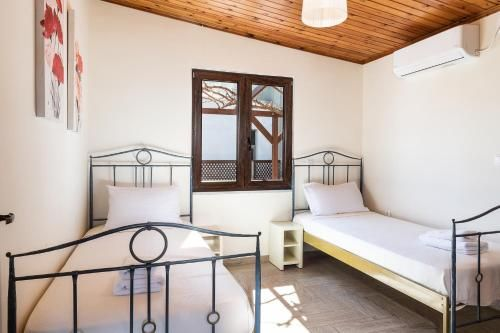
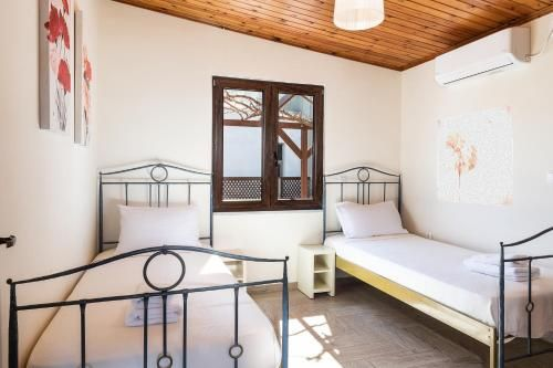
+ wall art (470, 158)
